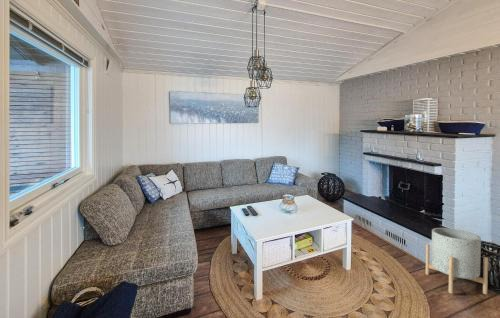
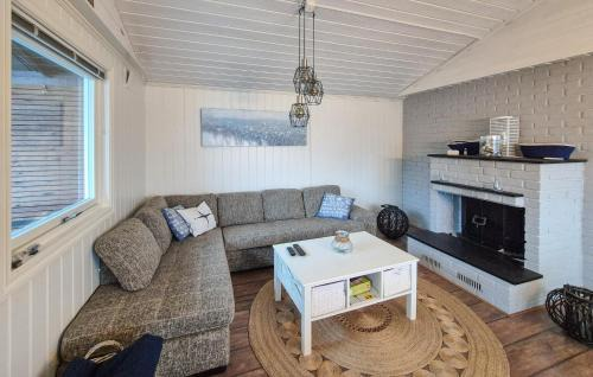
- planter (454, 258)
